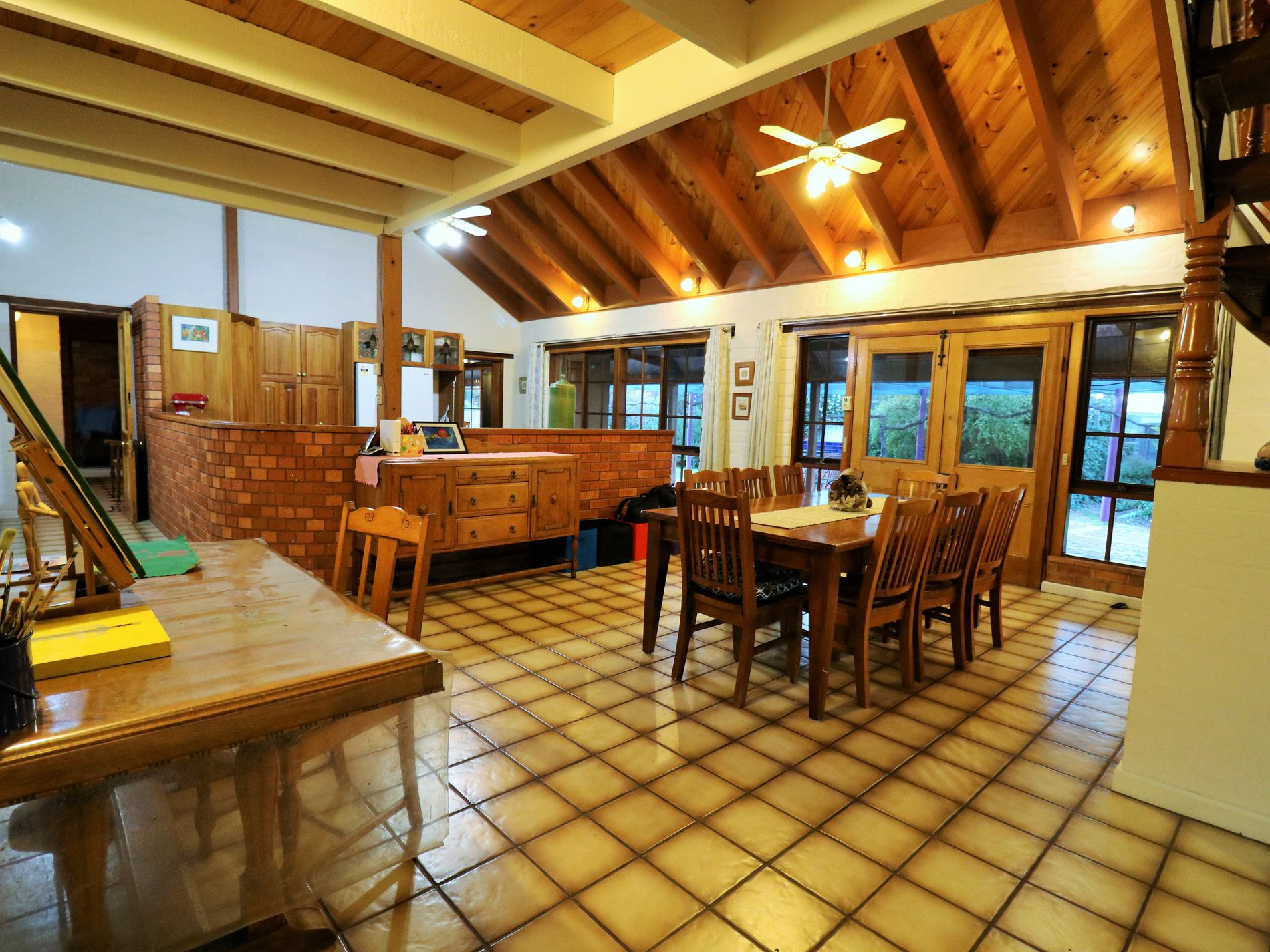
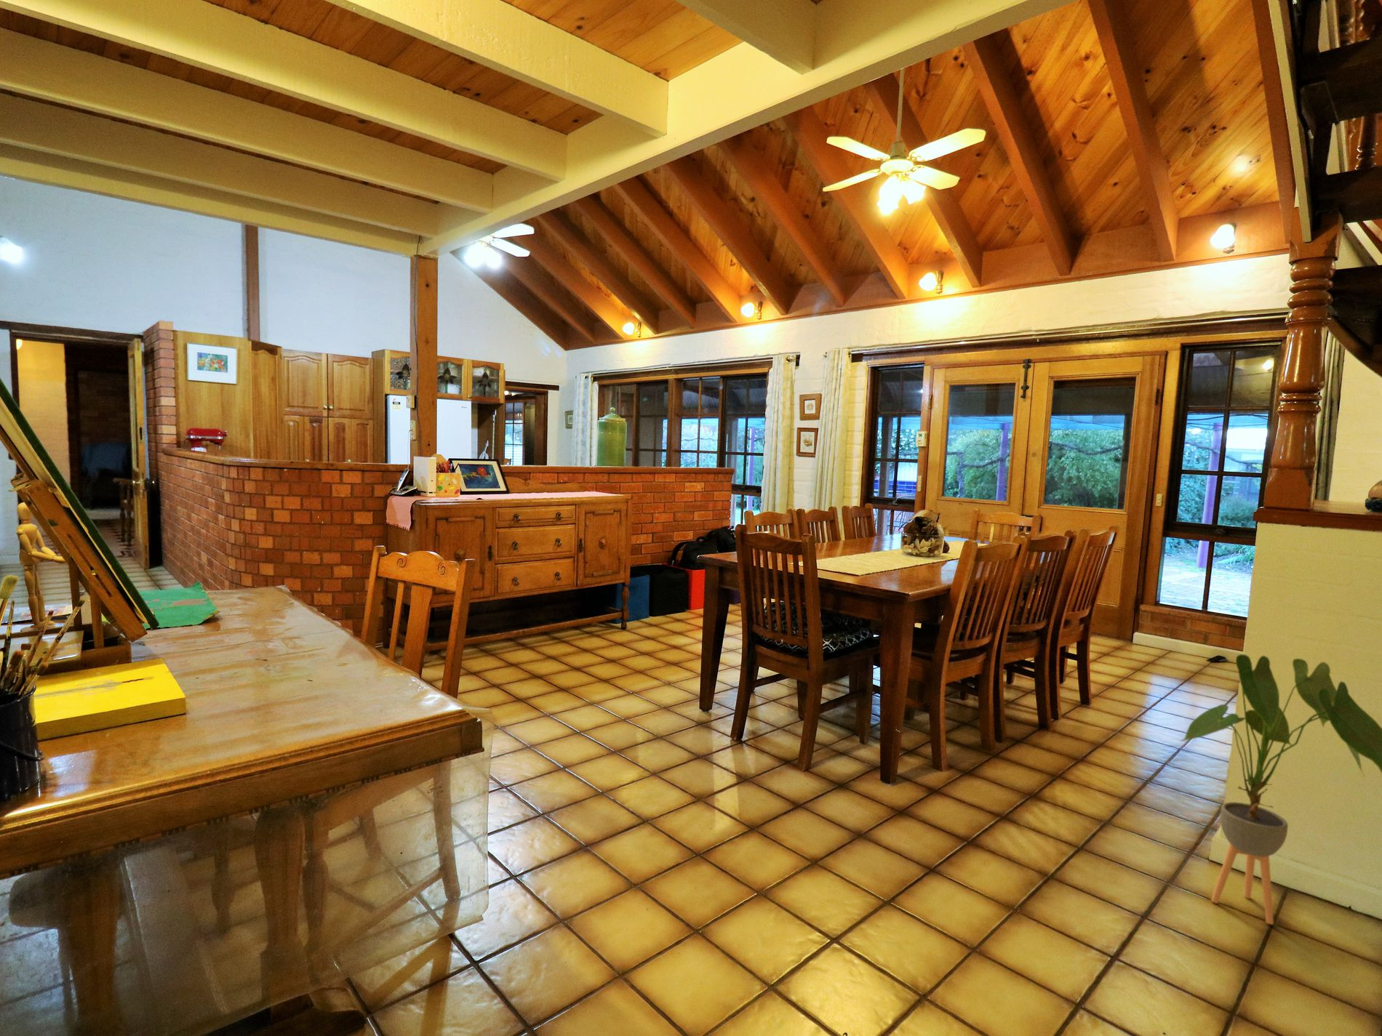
+ house plant (1271, 785)
